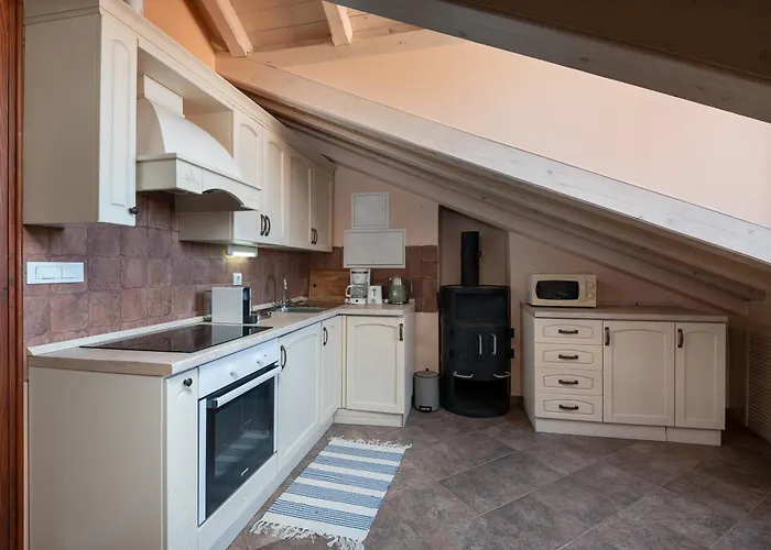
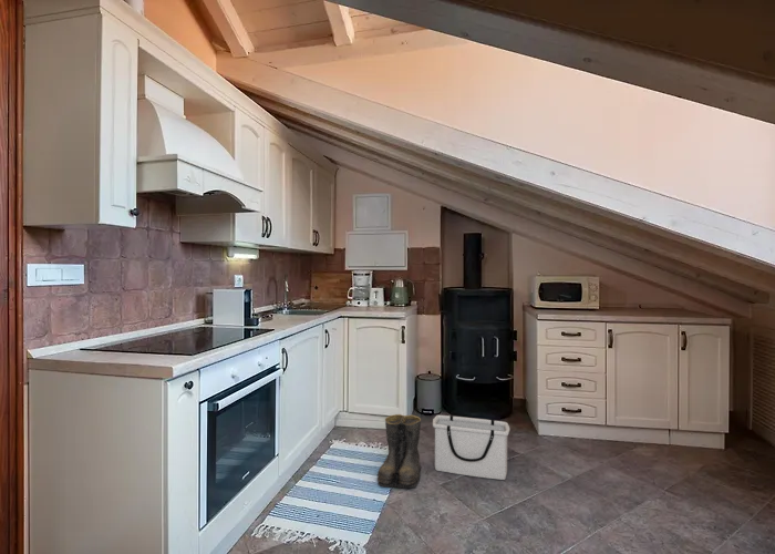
+ storage bin (469, 445)
+ boots (400, 448)
